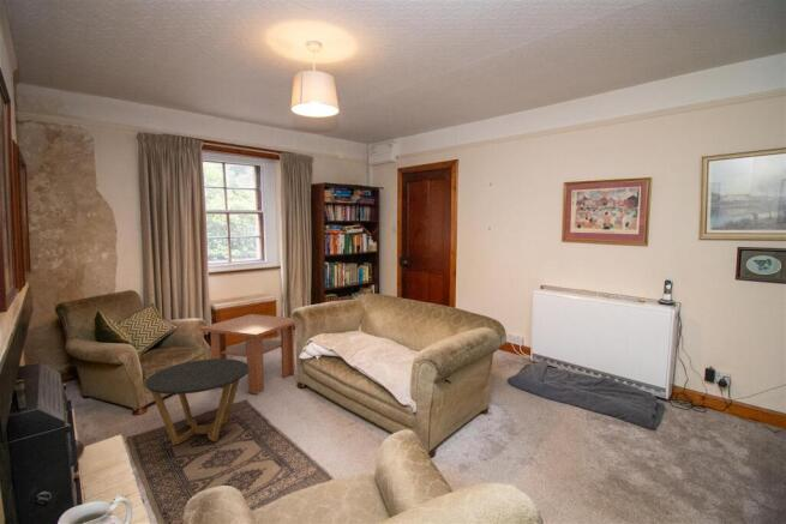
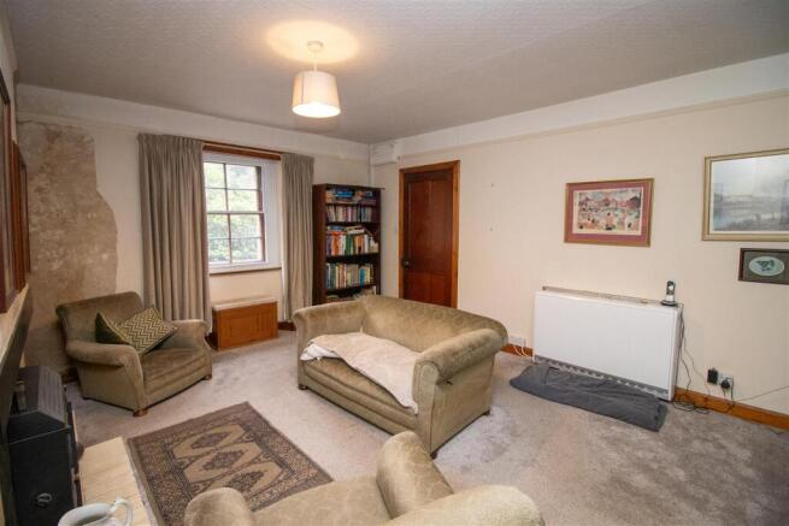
- side table (200, 391)
- coffee table (253, 351)
